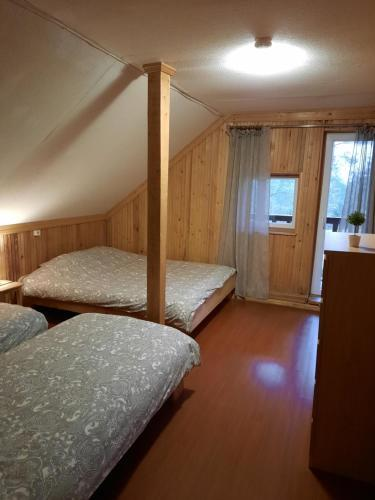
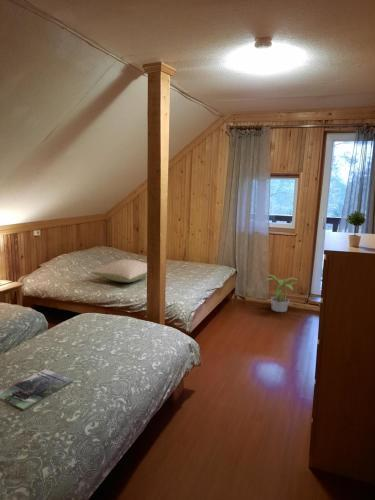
+ potted plant (280, 293)
+ magazine (35, 387)
+ pillow (124, 270)
